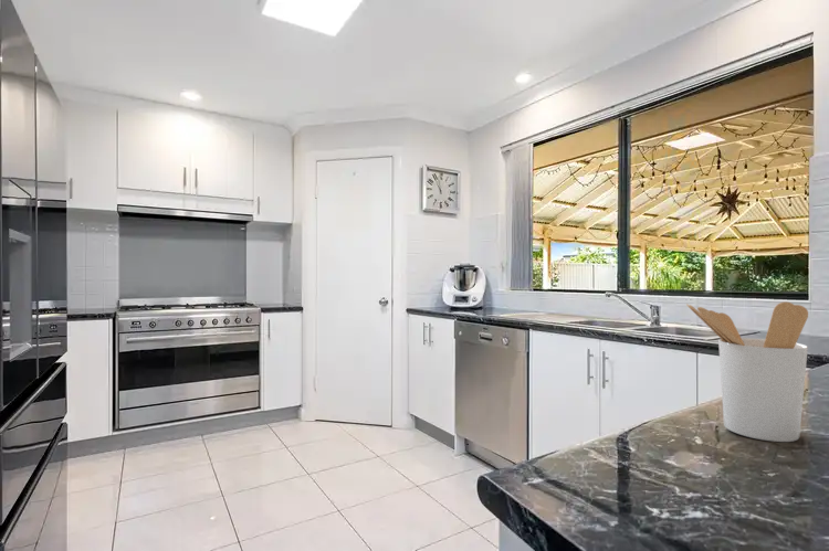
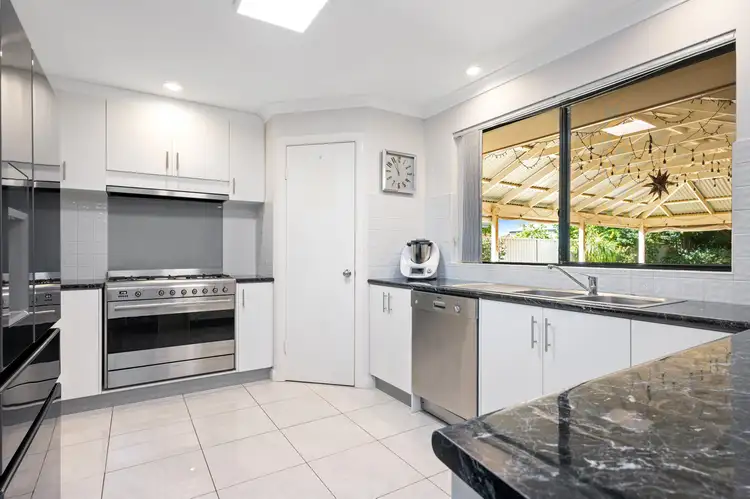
- utensil holder (742, 364)
